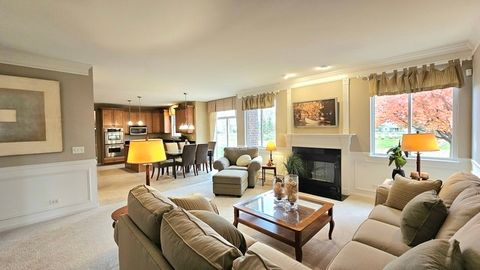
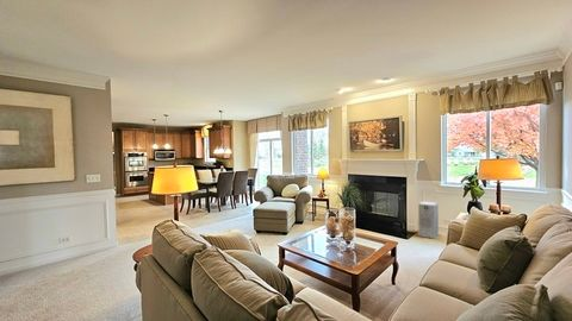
+ air purifier (428, 219)
